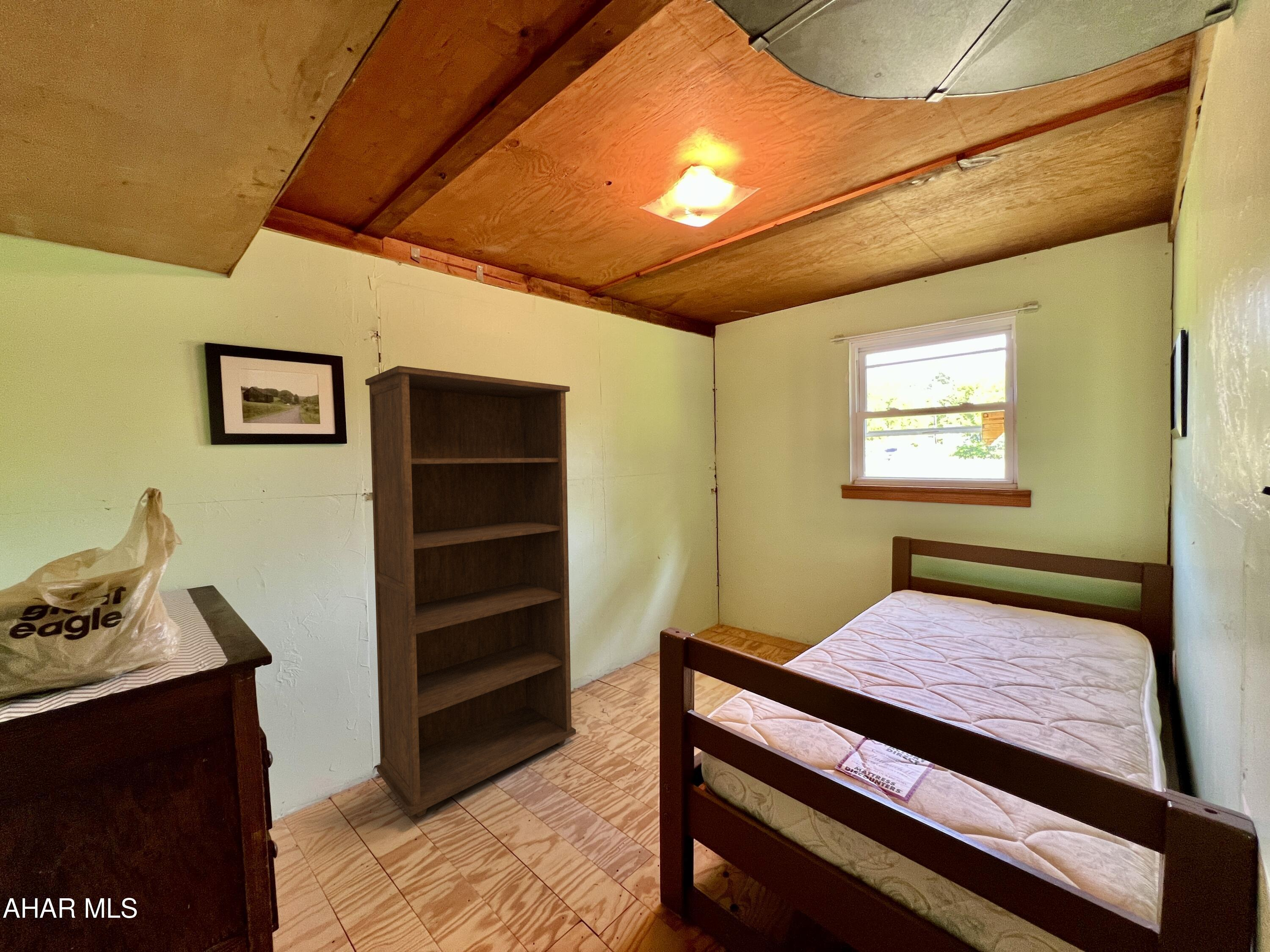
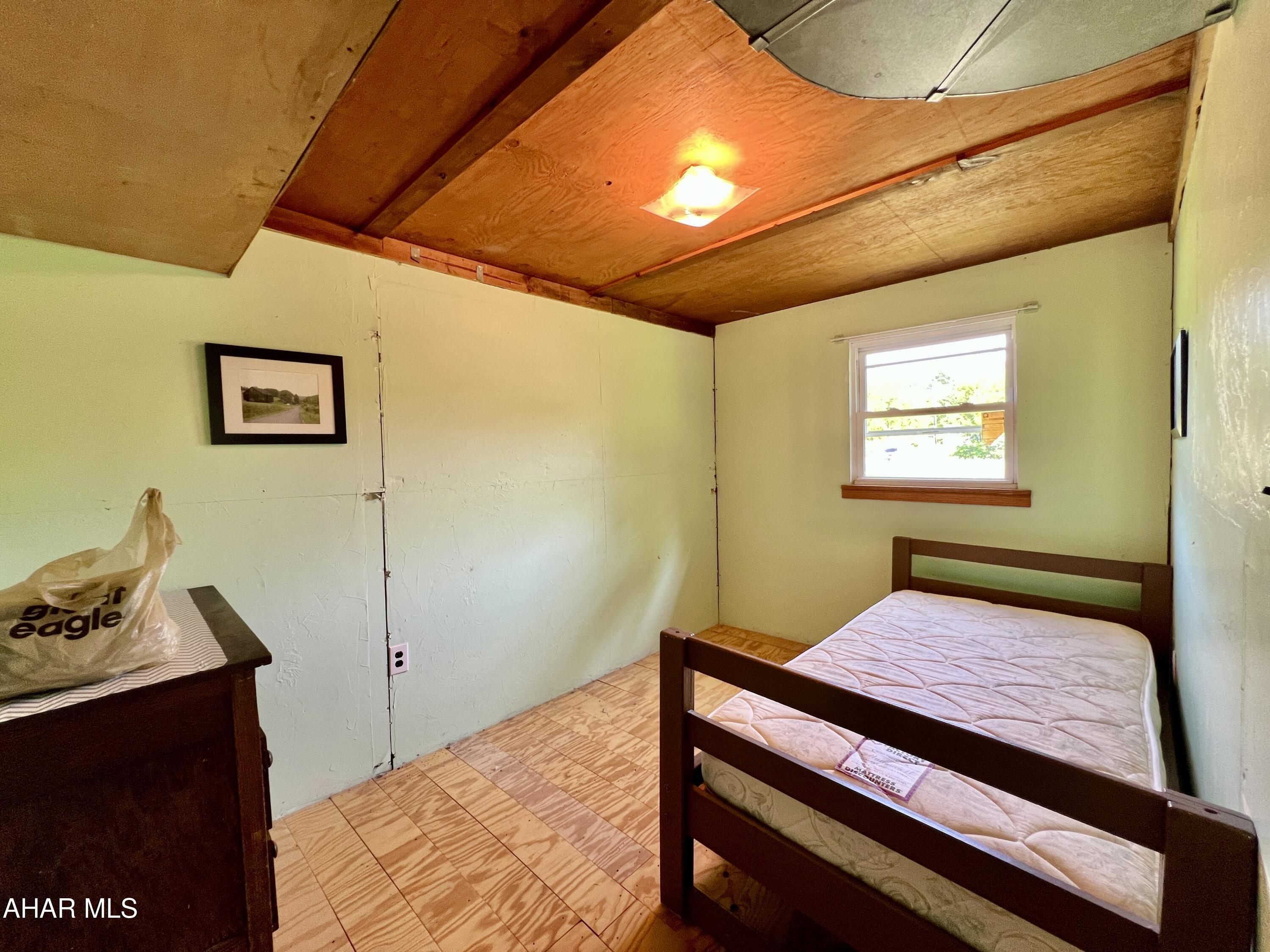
- bookcase (478, 574)
